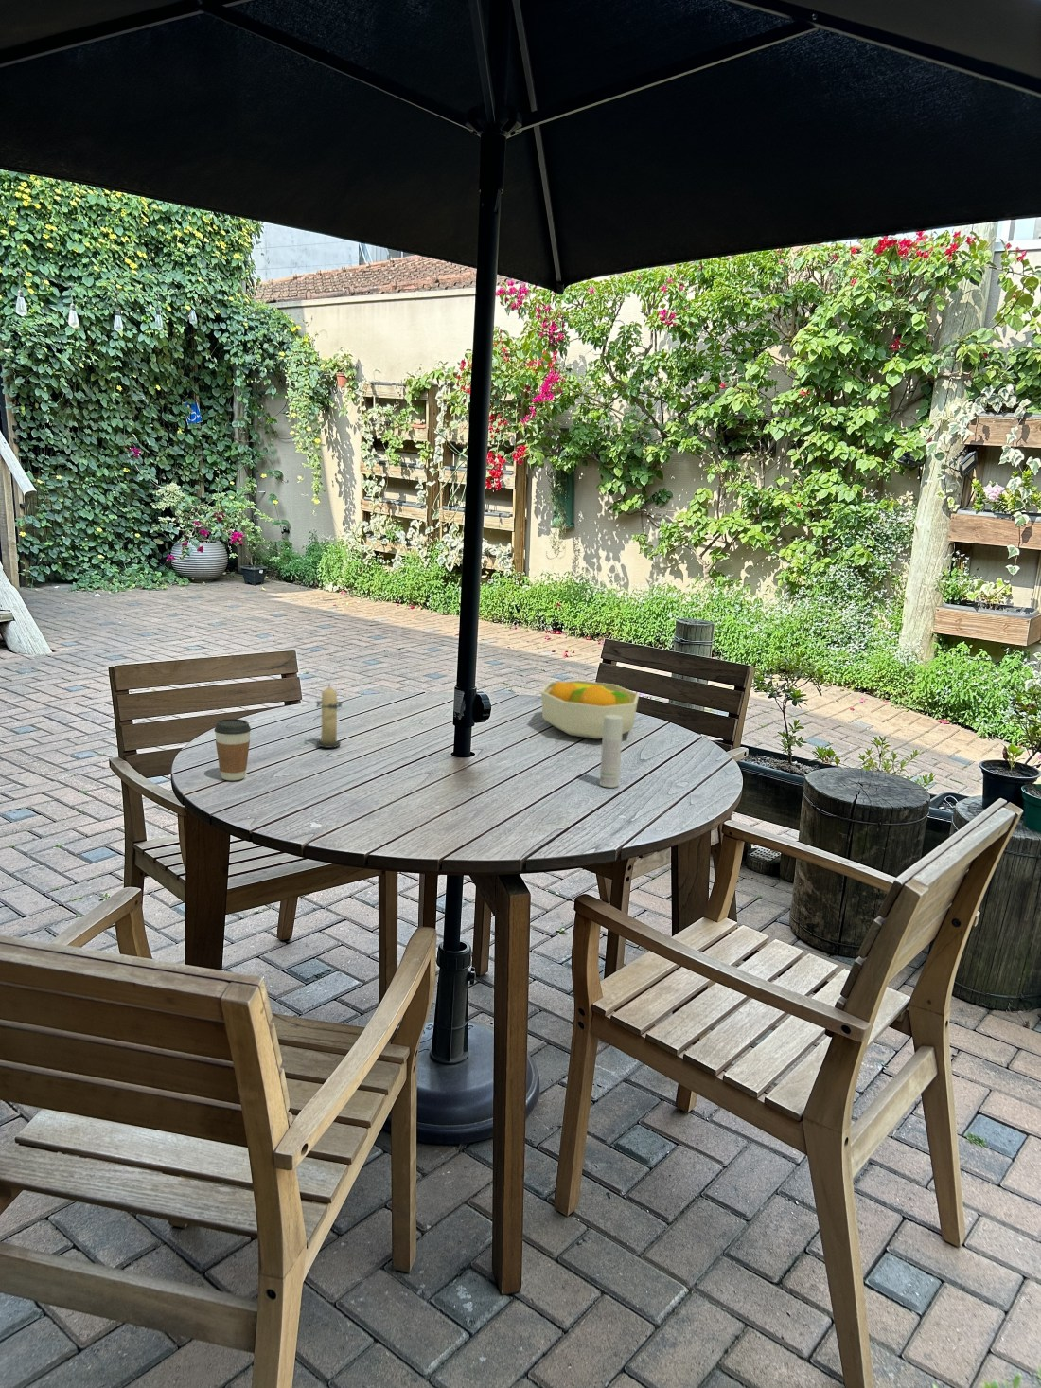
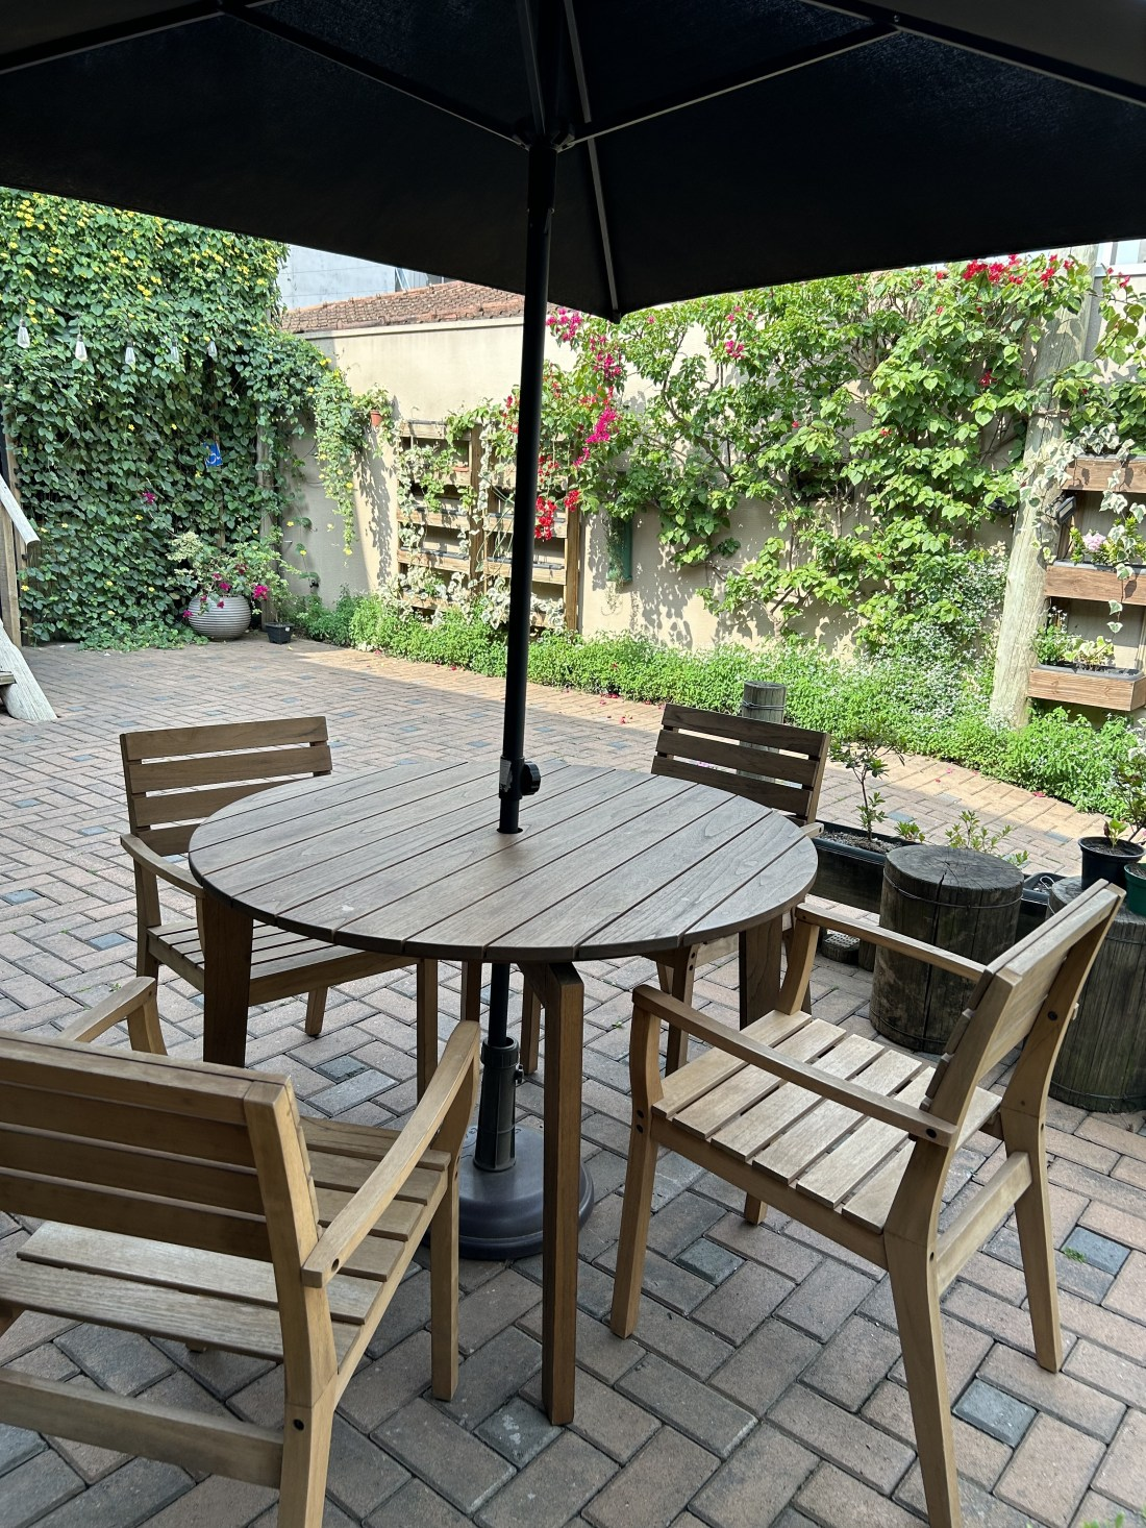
- bottle (611, 750)
- coffee cup (233, 750)
- fruit bowl (589, 701)
- candle (328, 714)
